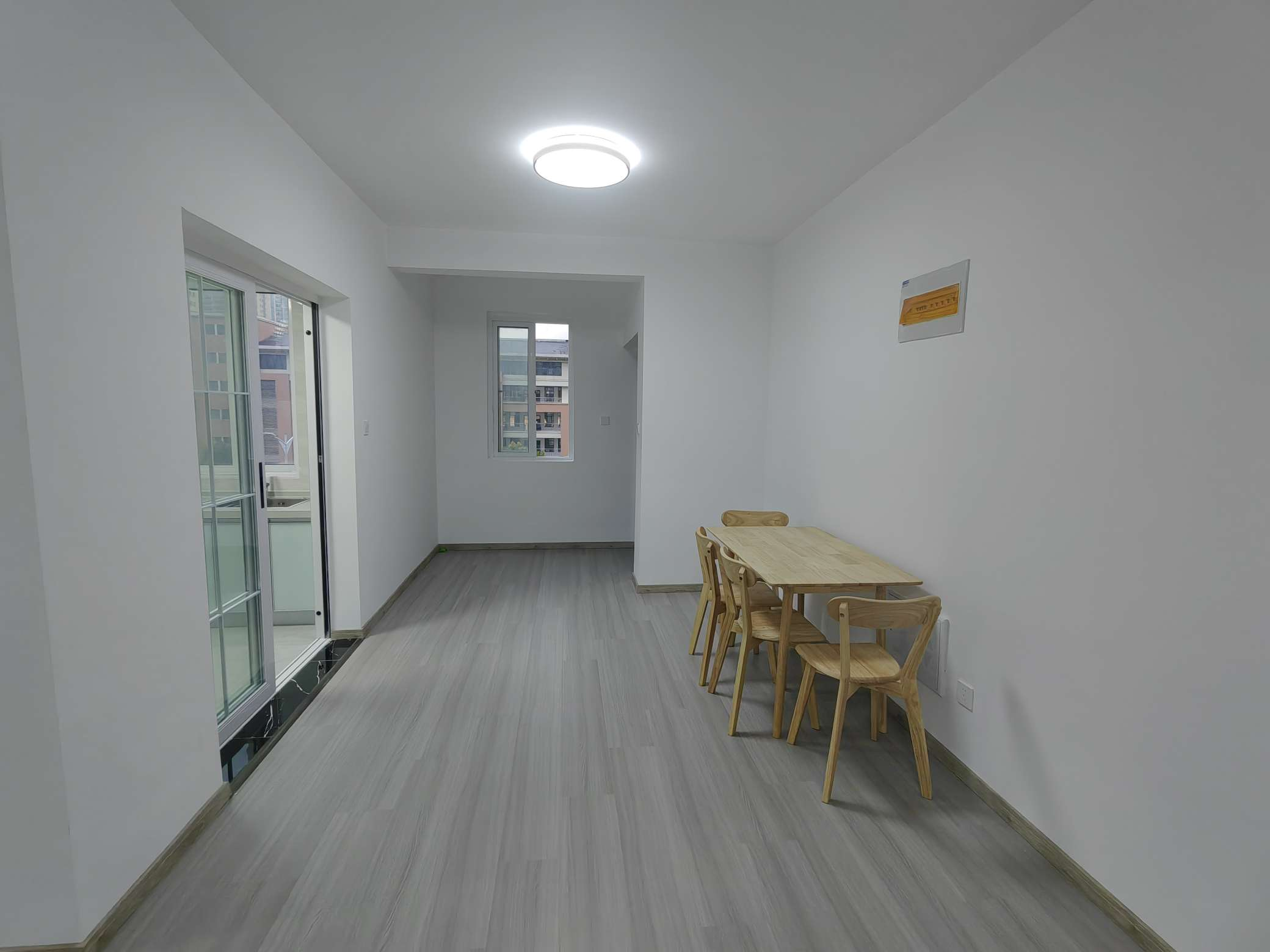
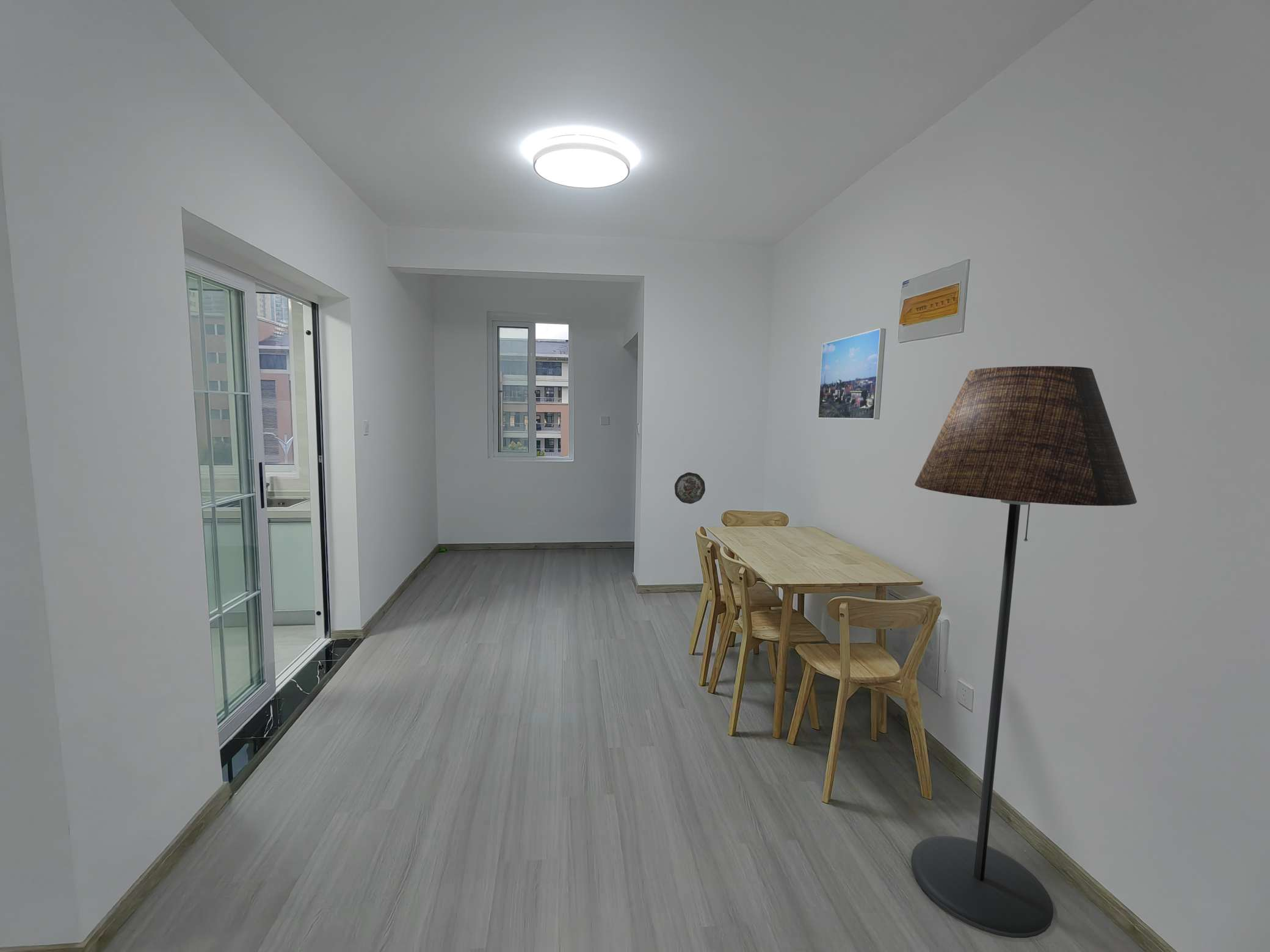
+ decorative plate (689, 488)
+ floor lamp (1001, 639)
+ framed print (848, 378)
